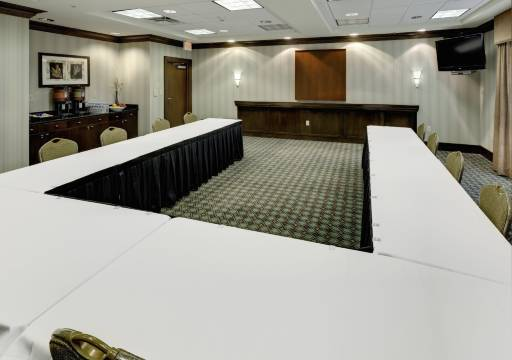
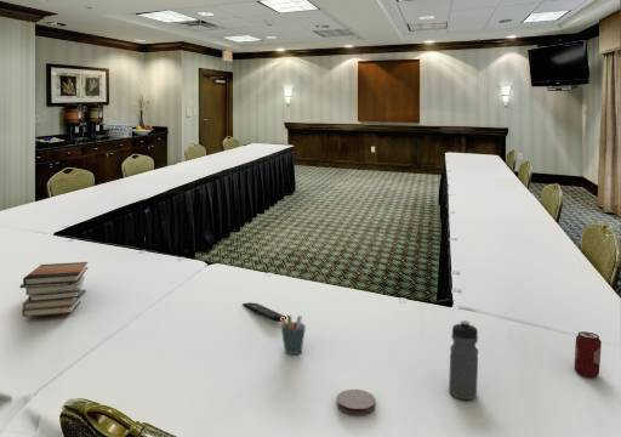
+ remote control (263, 311)
+ coaster (355, 401)
+ water bottle (463, 357)
+ book stack (57, 286)
+ beverage can (587, 353)
+ pen holder (292, 331)
